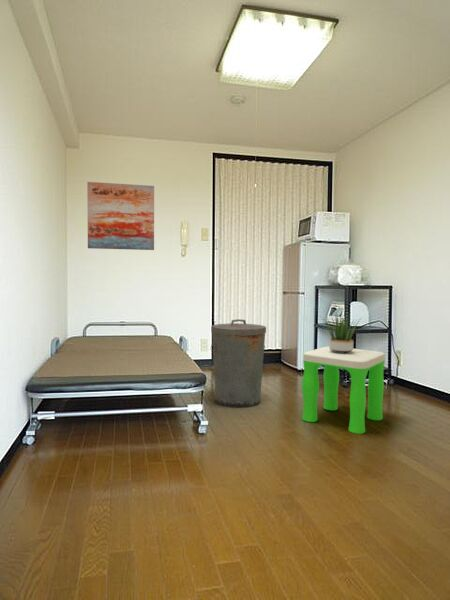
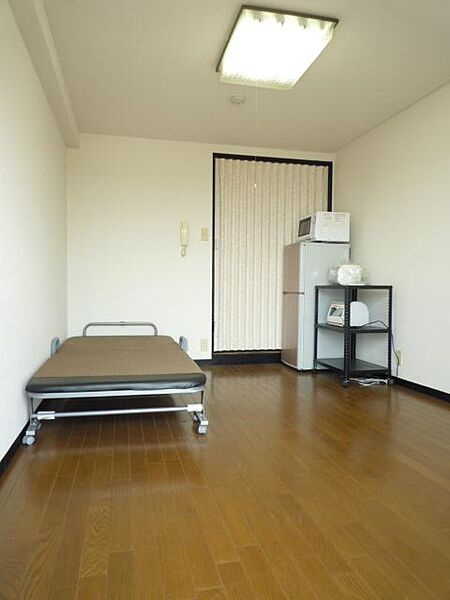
- stool (338, 385)
- trash can (238, 360)
- wall art (121, 216)
- potted plant (341, 331)
